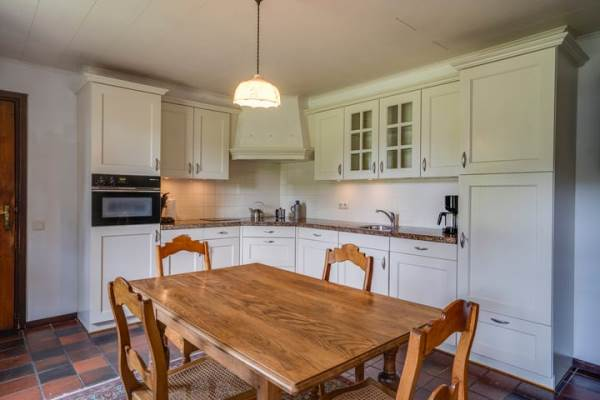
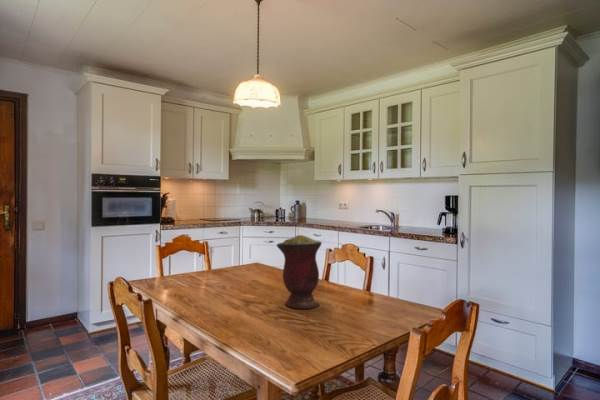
+ vase (298, 269)
